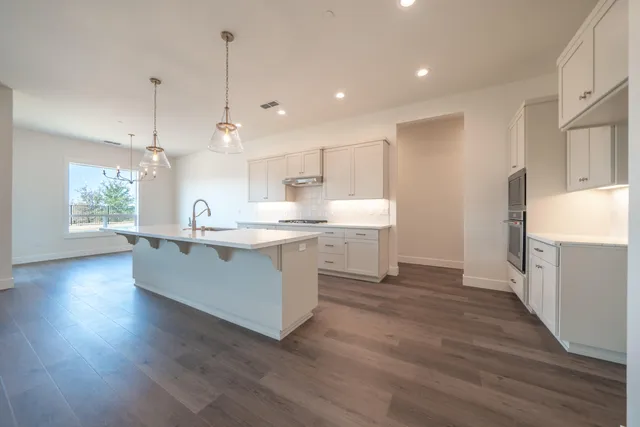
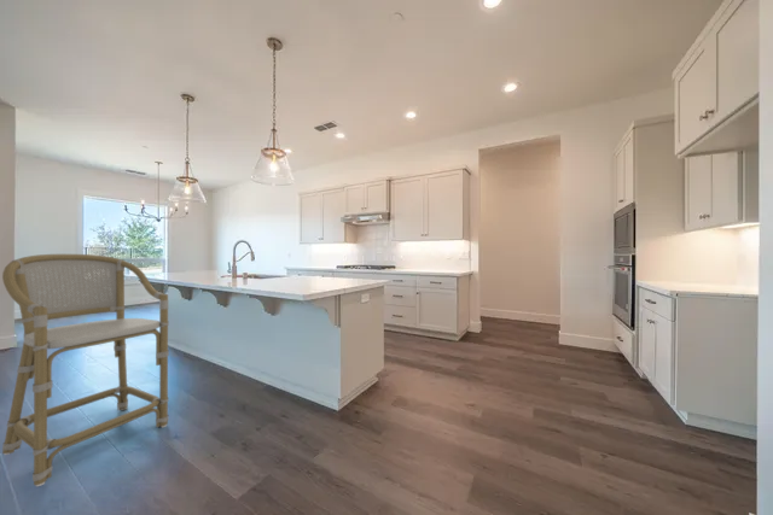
+ bar stool (88, 345)
